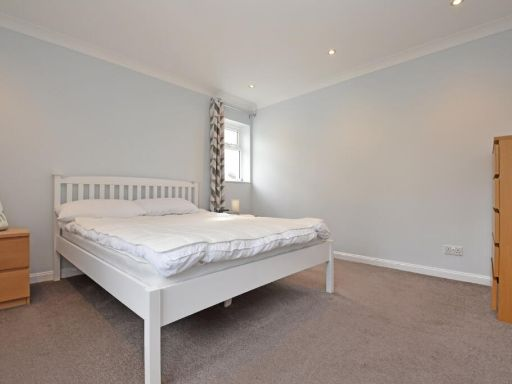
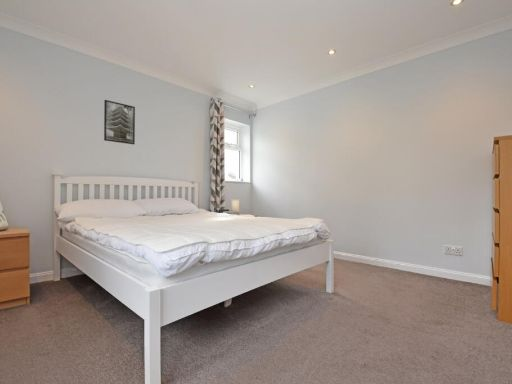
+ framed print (120, 123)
